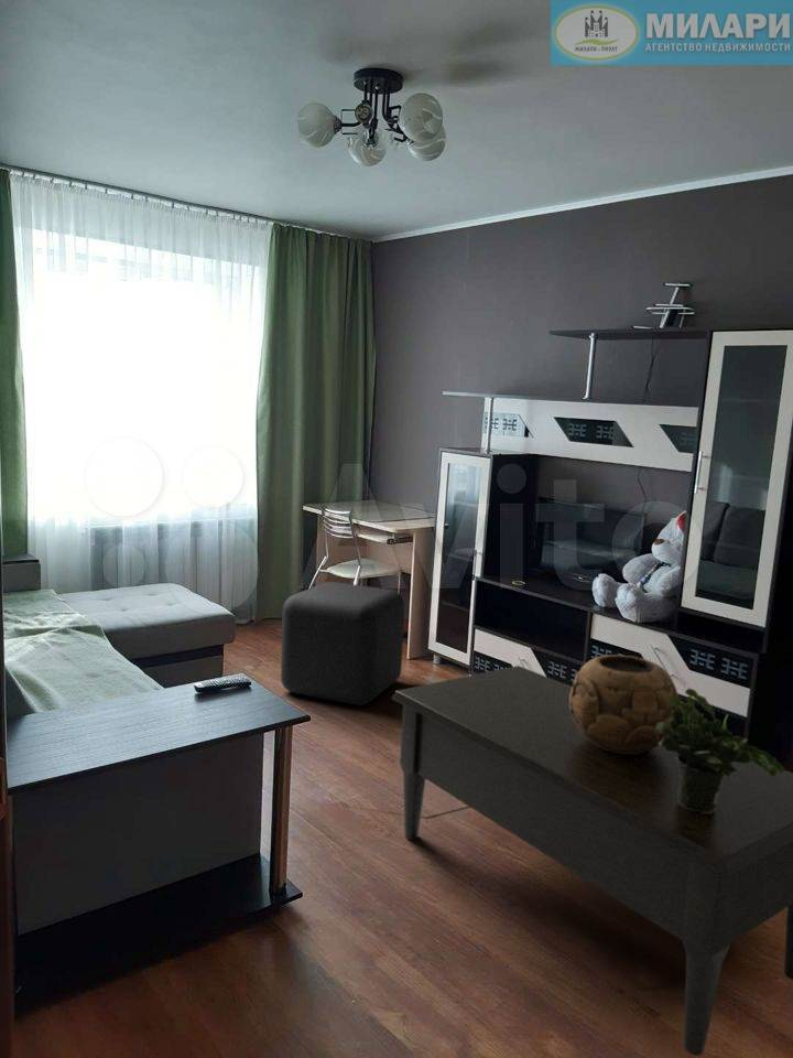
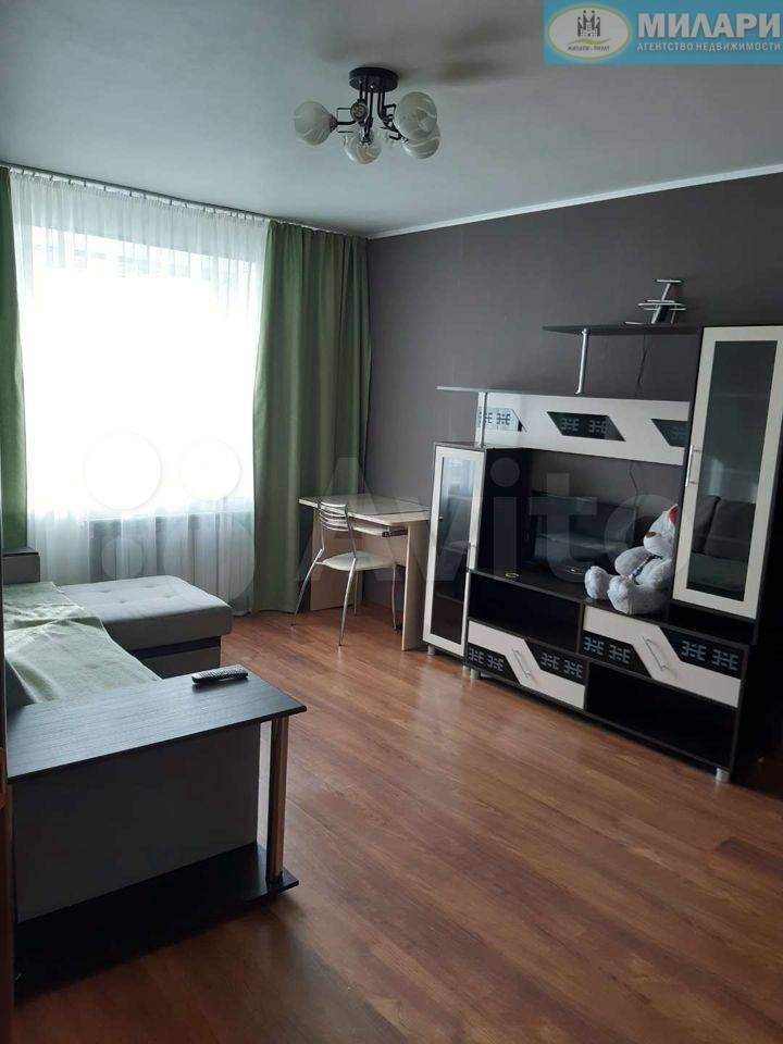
- cube (344, 640)
- potted plant (709, 753)
- coffee table (586, 818)
- decorative bowl (623, 702)
